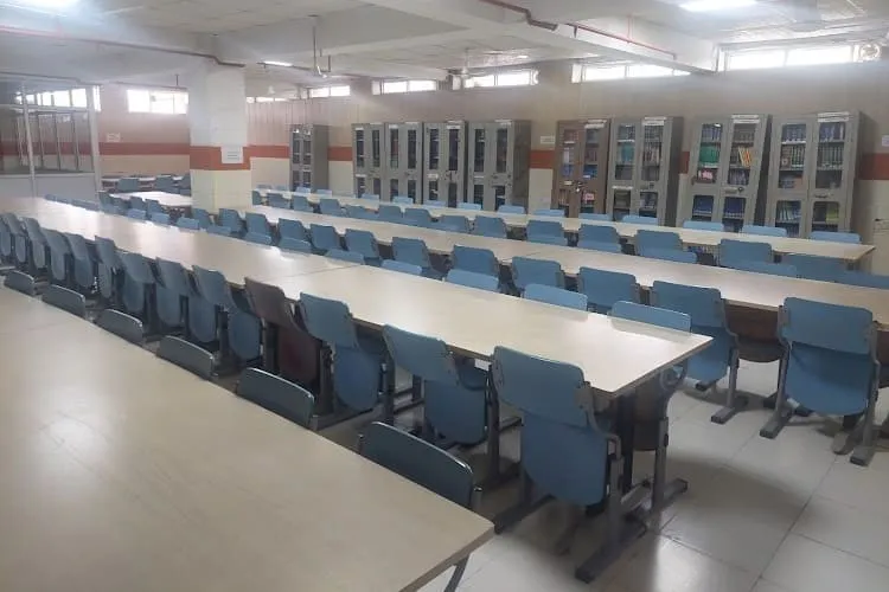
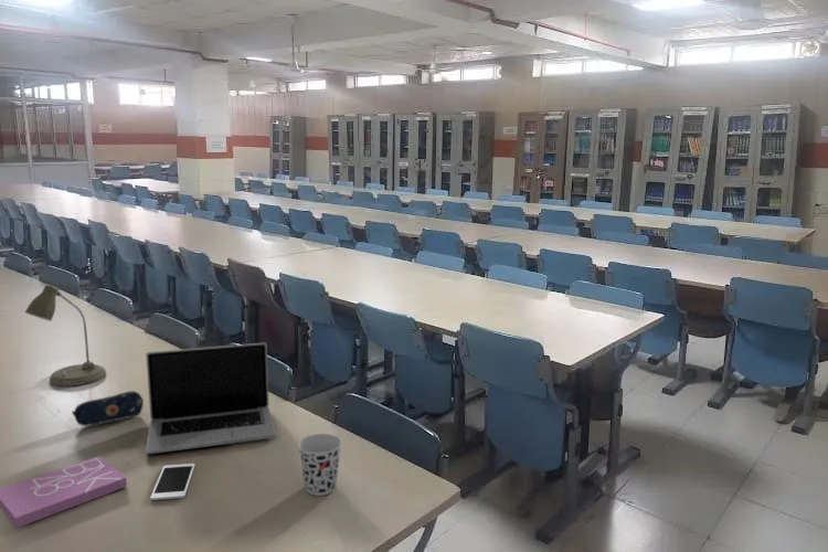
+ book (62, 488)
+ desk lamp (84, 331)
+ cup (320, 465)
+ pencil case (109, 408)
+ laptop (210, 395)
+ cell phone (173, 480)
